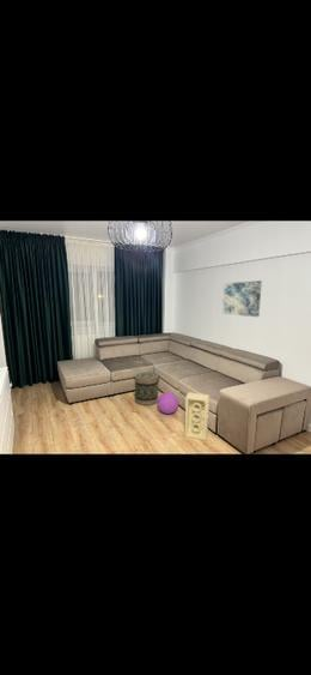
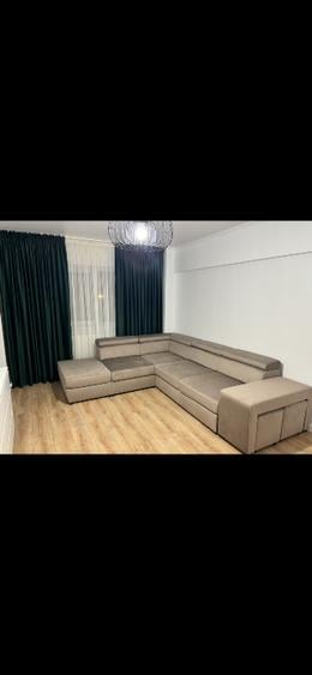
- basket (146, 387)
- wall art (239, 299)
- speaker (197, 415)
- ball (167, 402)
